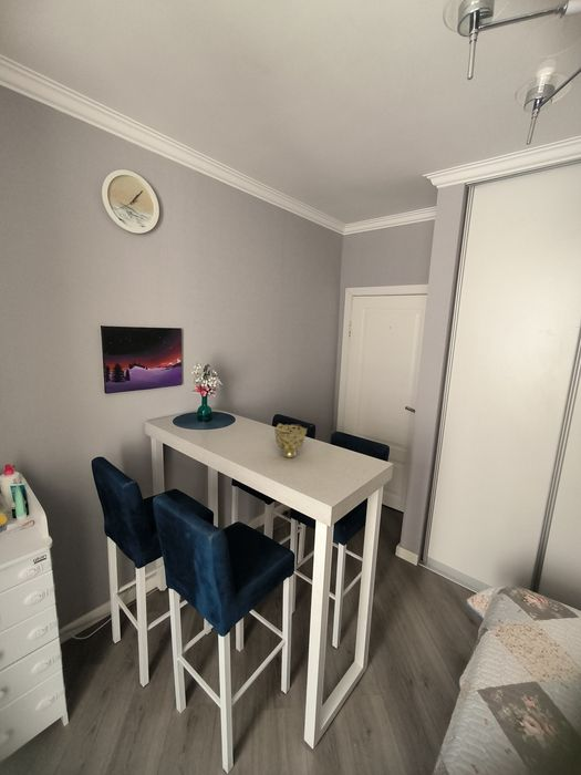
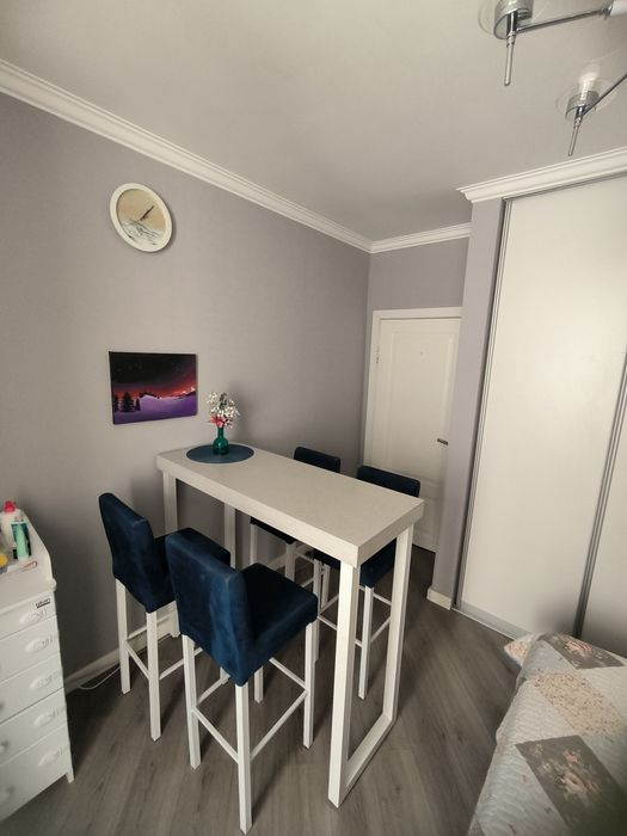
- decorative bowl (290, 442)
